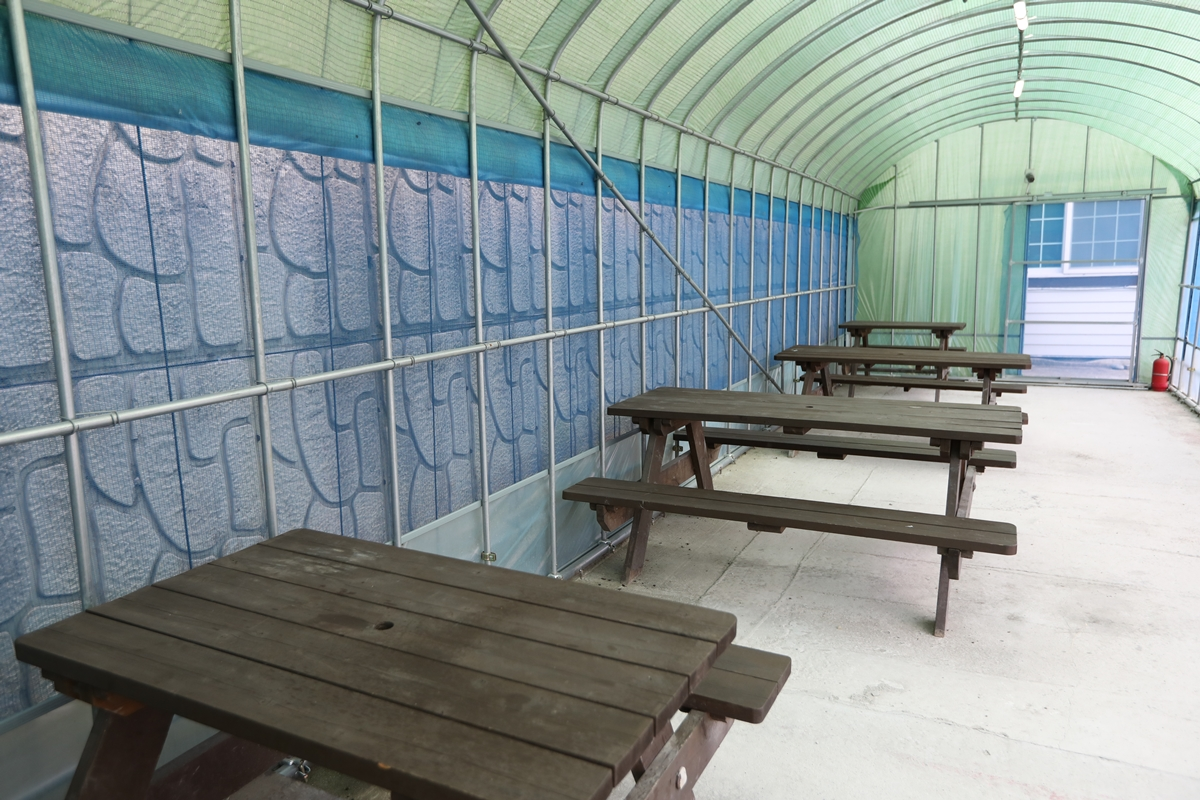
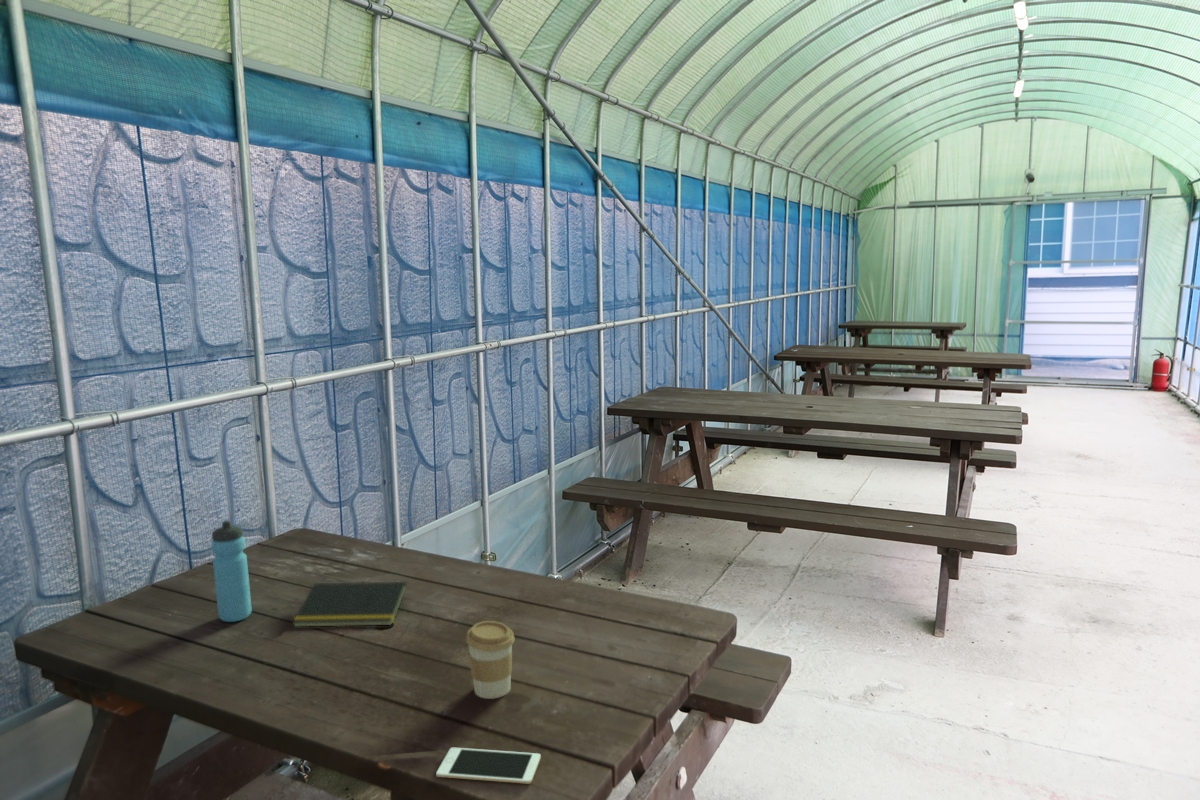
+ water bottle (230, 569)
+ coffee cup (491, 658)
+ notepad (351, 603)
+ cell phone (489, 765)
